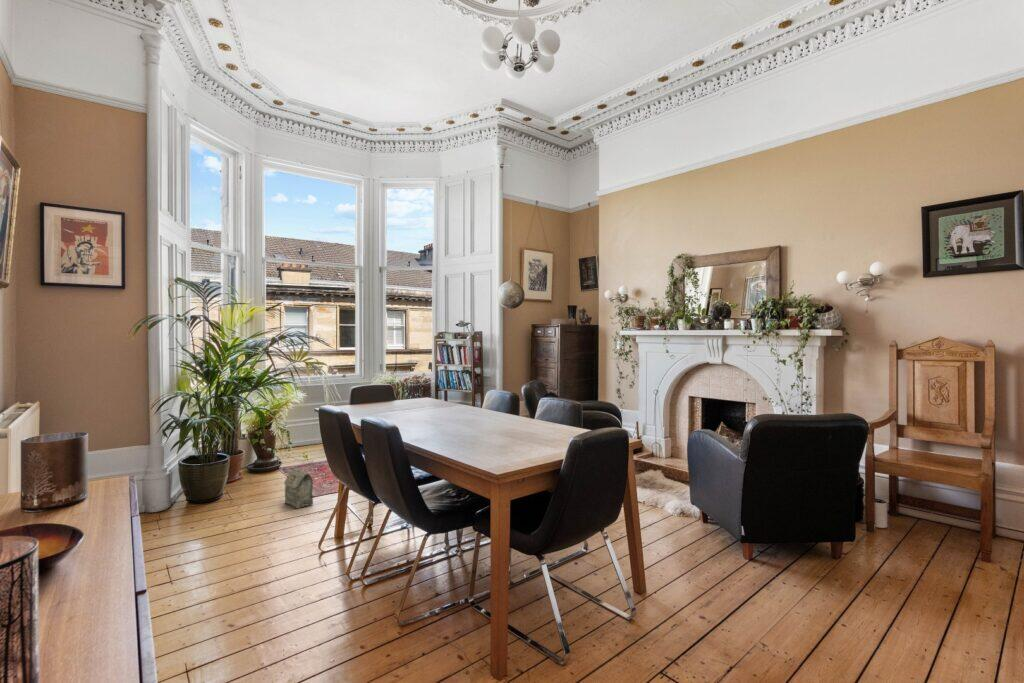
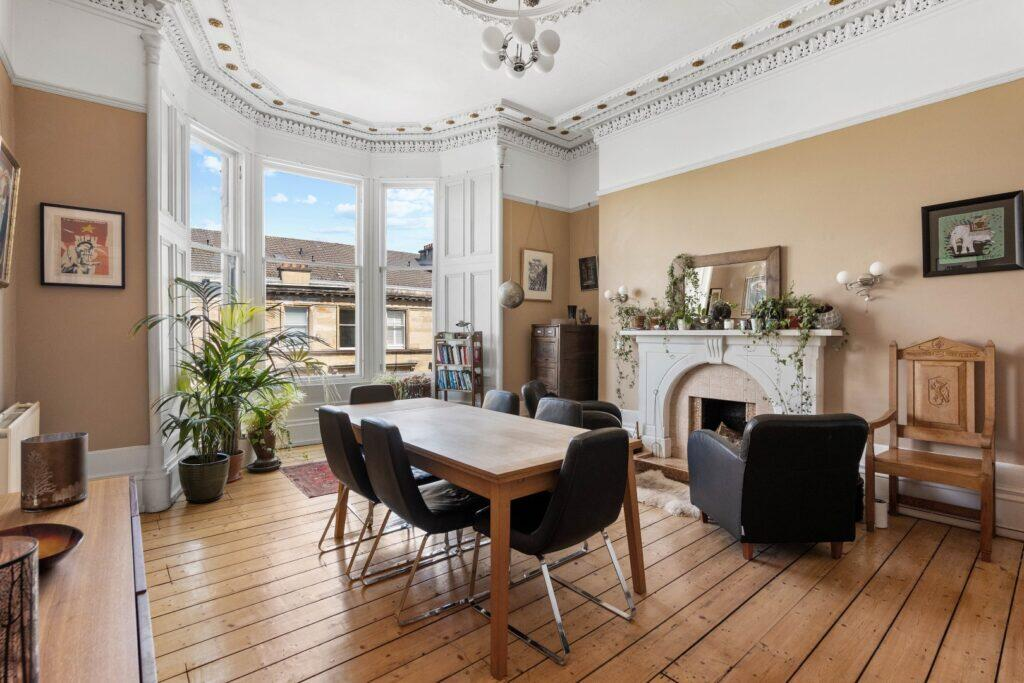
- bag (298, 487)
